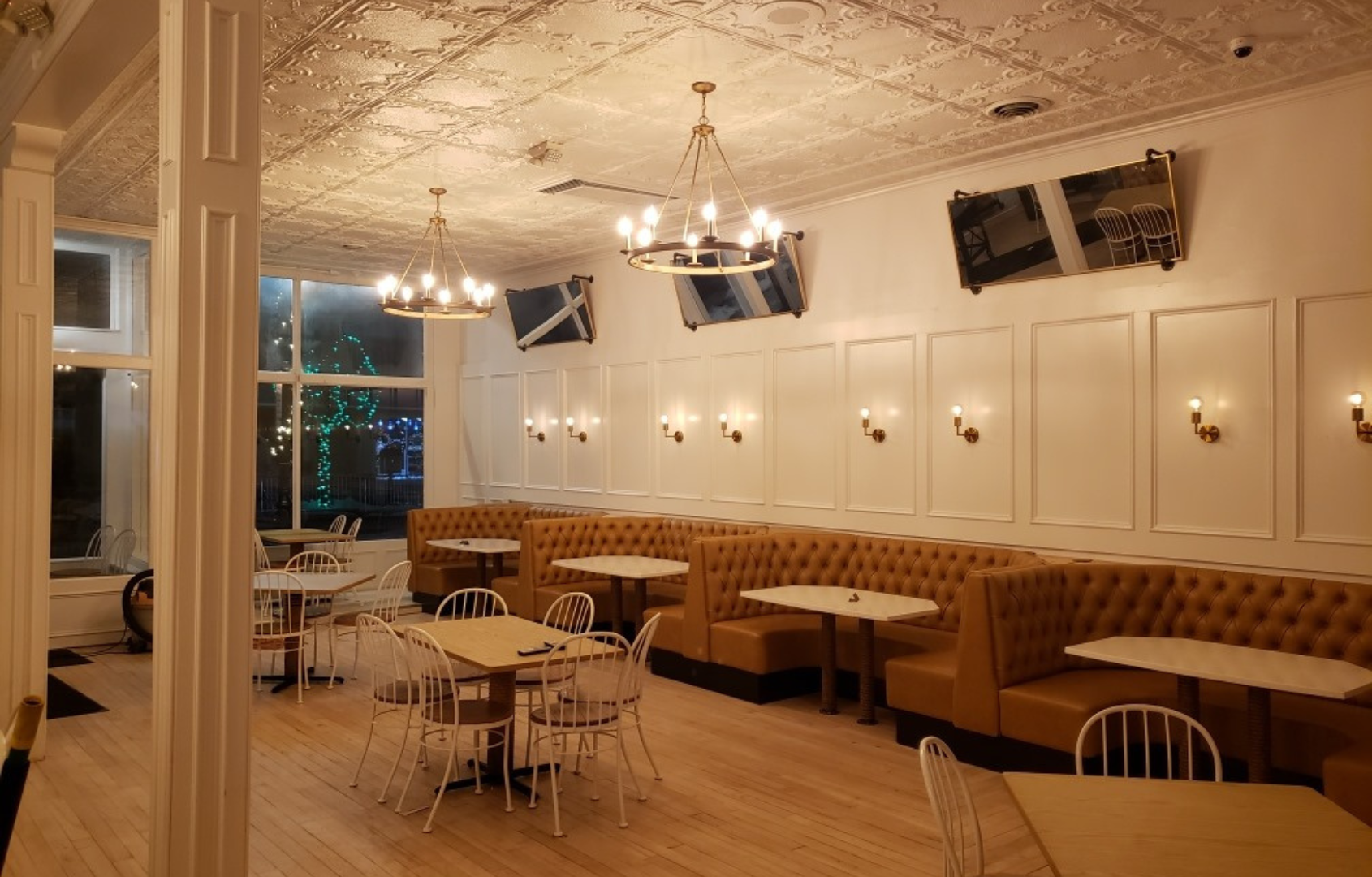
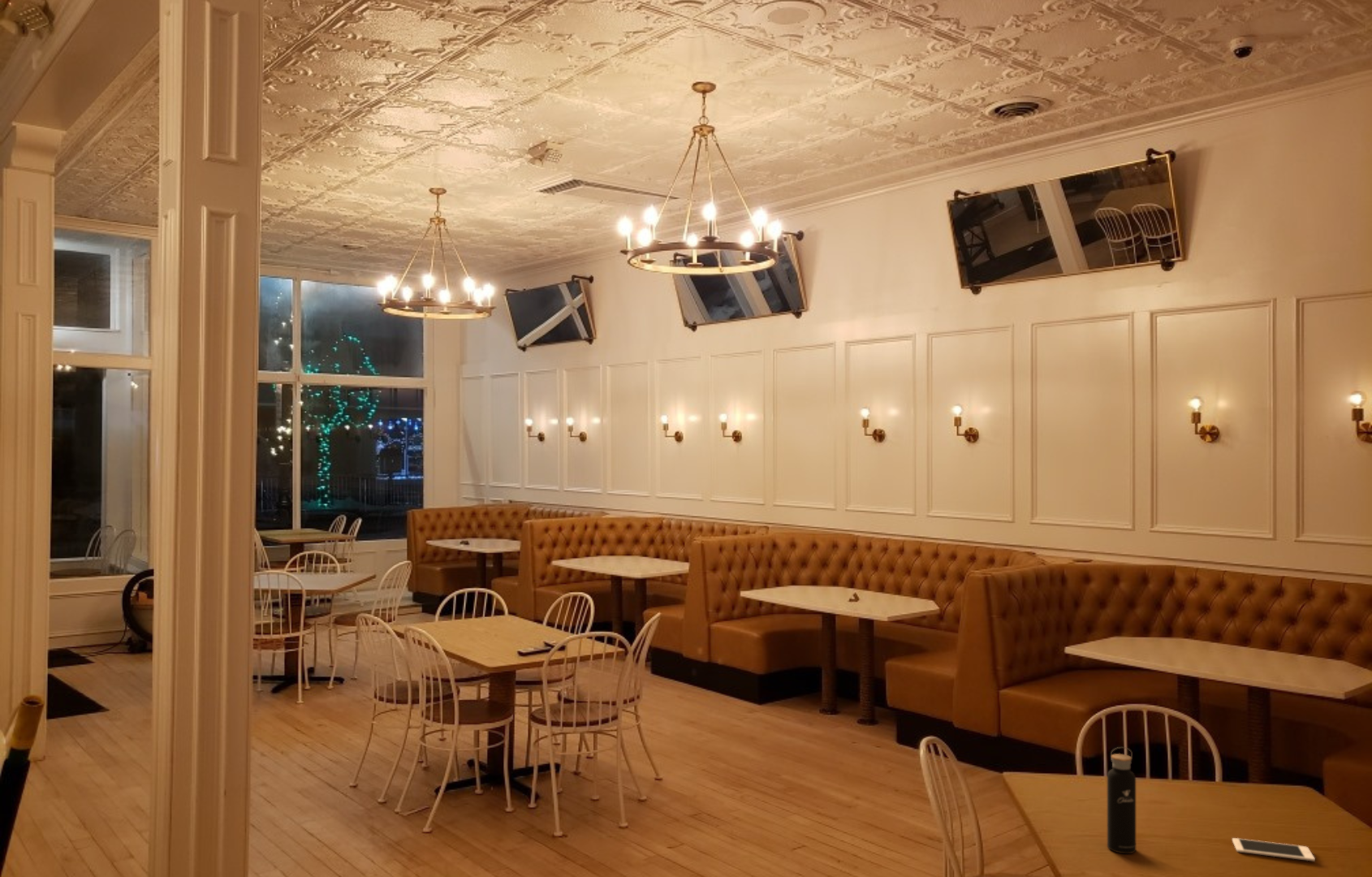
+ water bottle (1121, 797)
+ cell phone (1272, 849)
